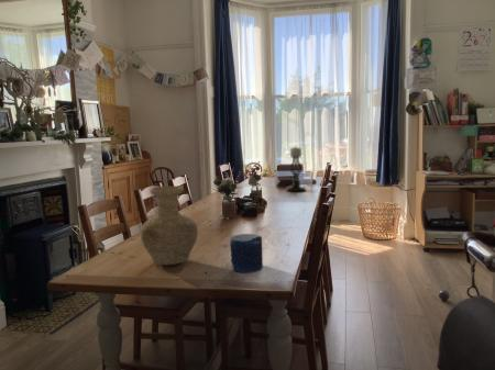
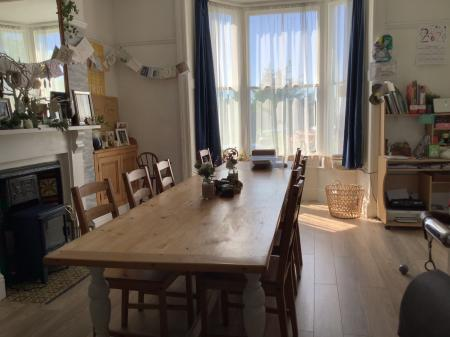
- candle (246, 251)
- vase (168, 225)
- candle holder (296, 168)
